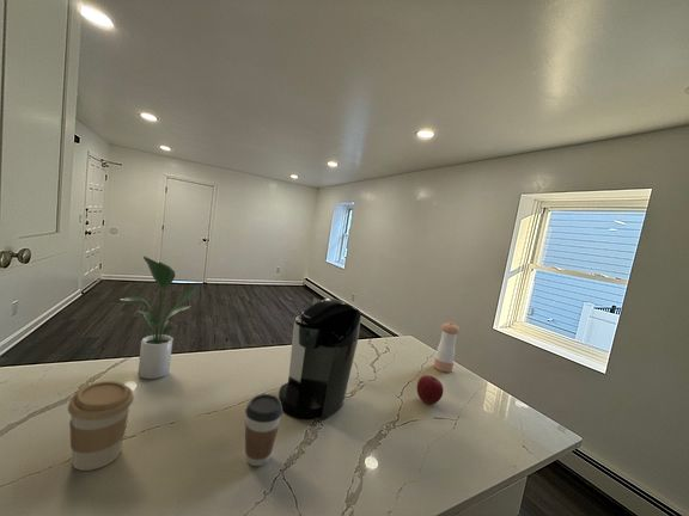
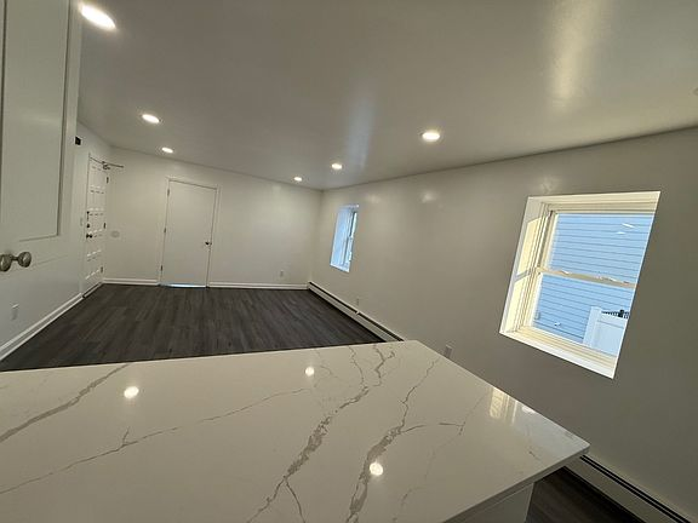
- pepper shaker (446, 345)
- apple (429, 388)
- coffee cup (100, 423)
- coffee cup (261, 430)
- coffee maker (311, 343)
- potted plant (166, 314)
